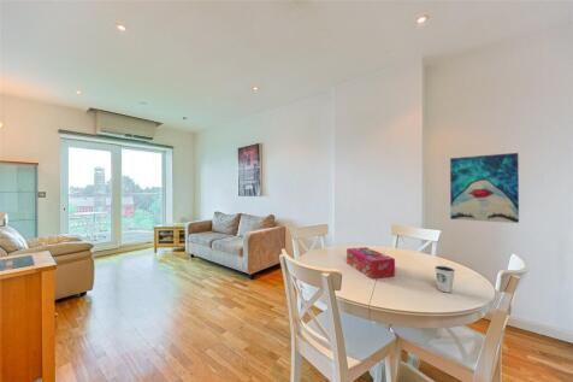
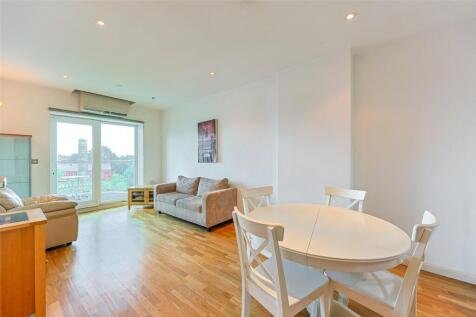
- wall art (482, 188)
- tissue box (368, 260)
- dixie cup (444, 278)
